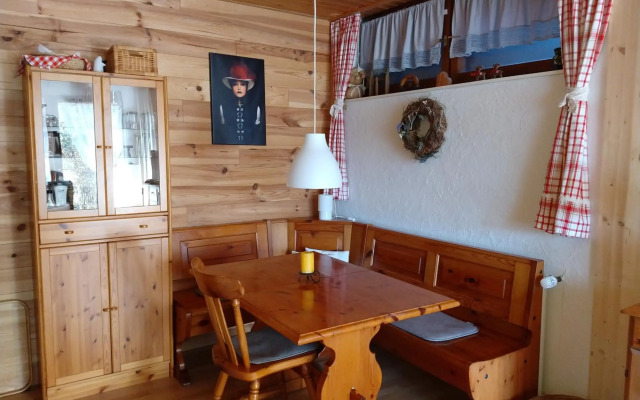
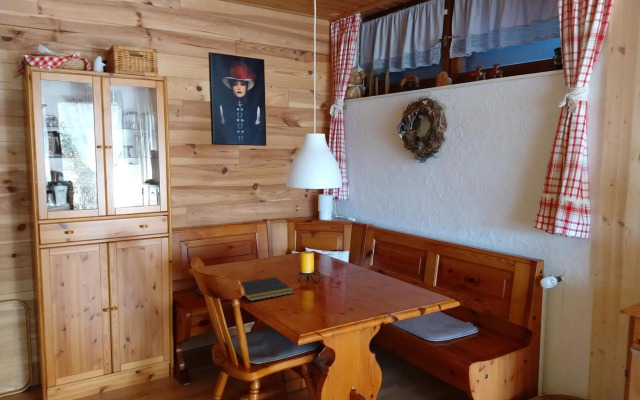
+ notepad (263, 288)
